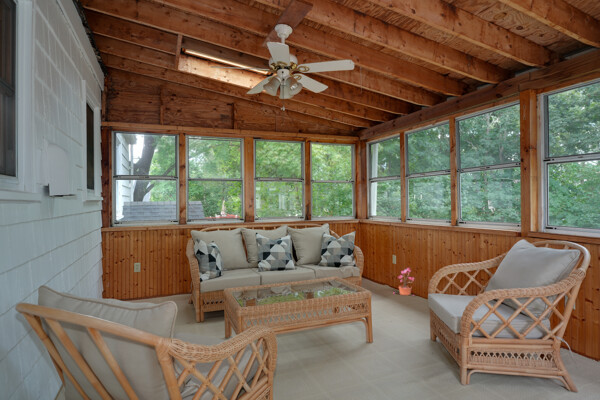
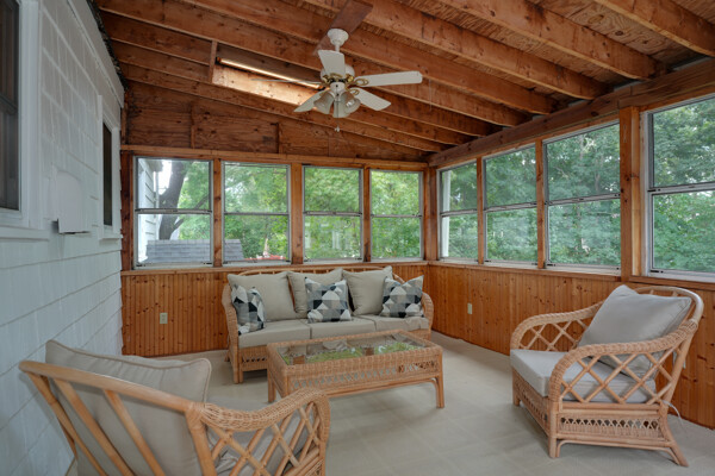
- potted plant (403, 280)
